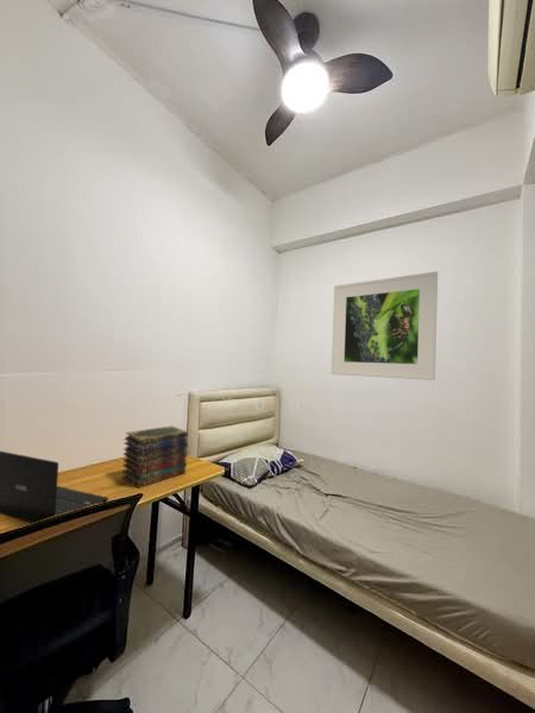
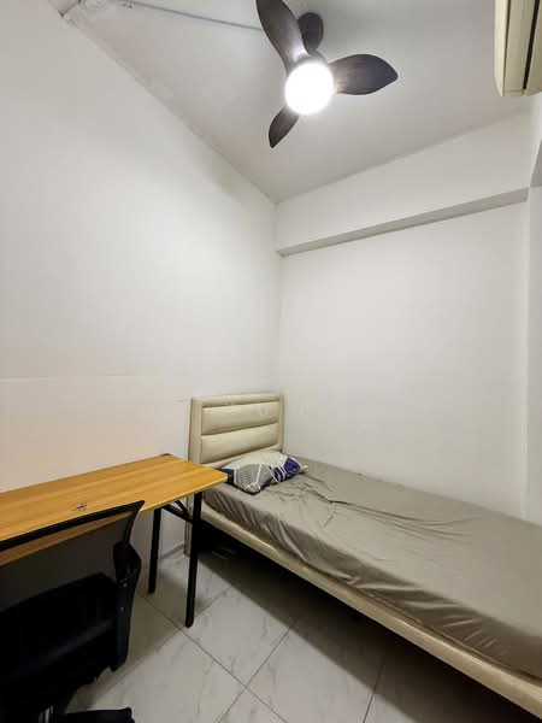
- book stack (156, 453)
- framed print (379, 328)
- laptop (52, 475)
